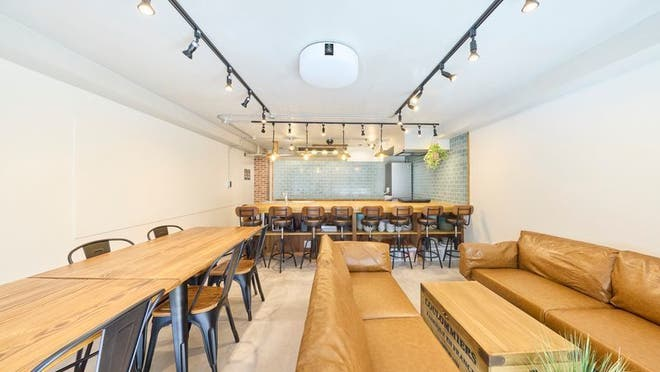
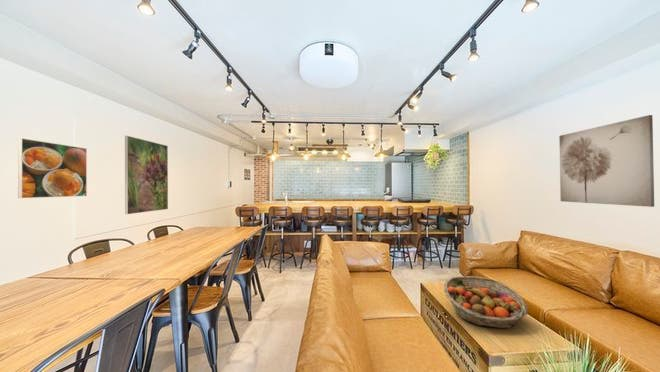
+ wall art (598, 165)
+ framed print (148, 176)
+ fruit basket (482, 300)
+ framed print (56, 170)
